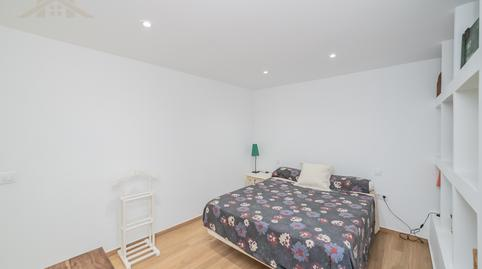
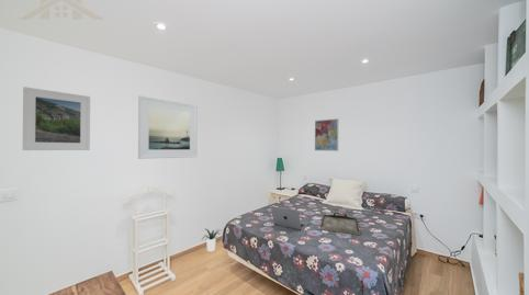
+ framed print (170, 129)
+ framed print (58, 121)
+ laptop (290, 214)
+ wall art (326, 135)
+ potted plant (211, 239)
+ serving tray (339, 222)
